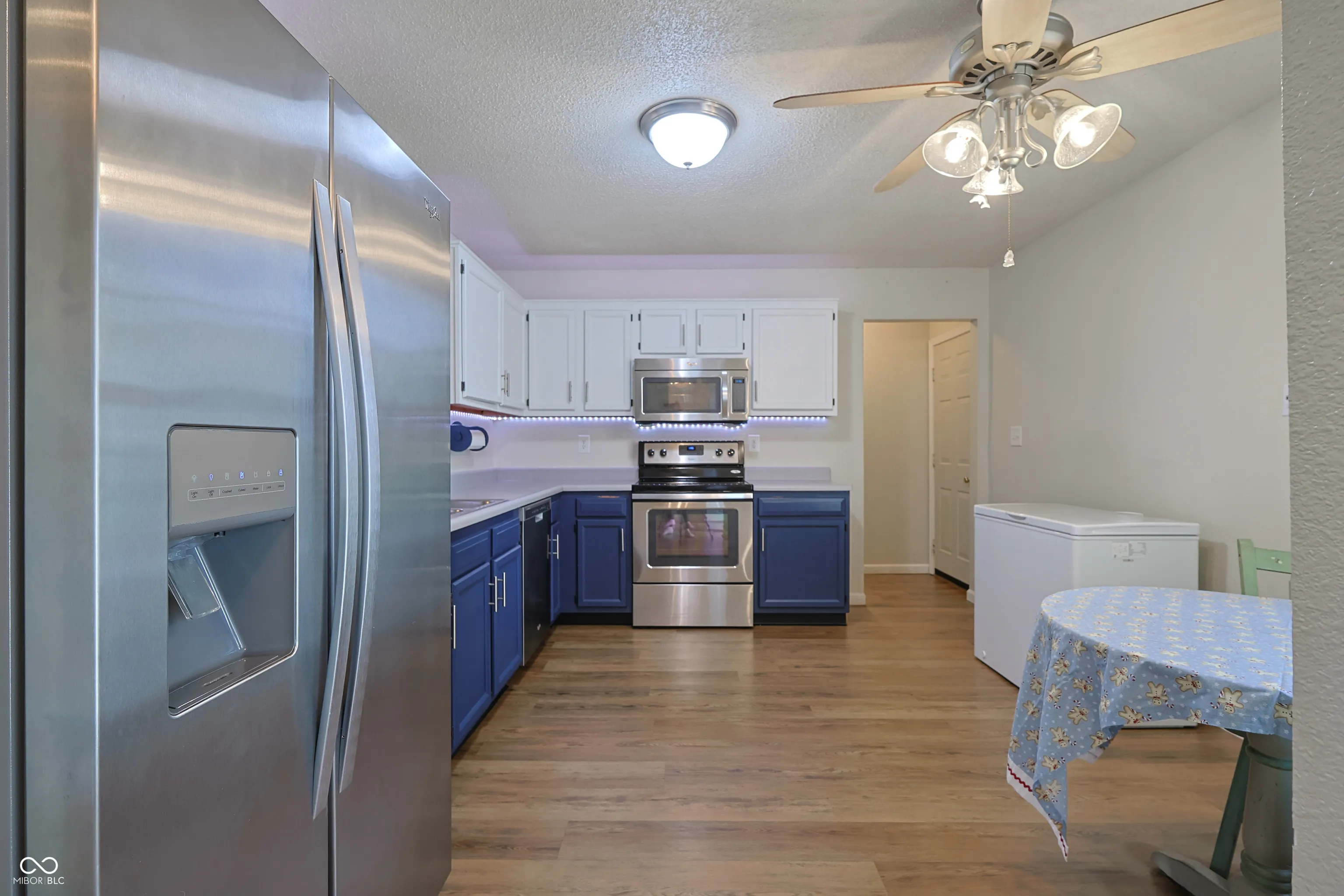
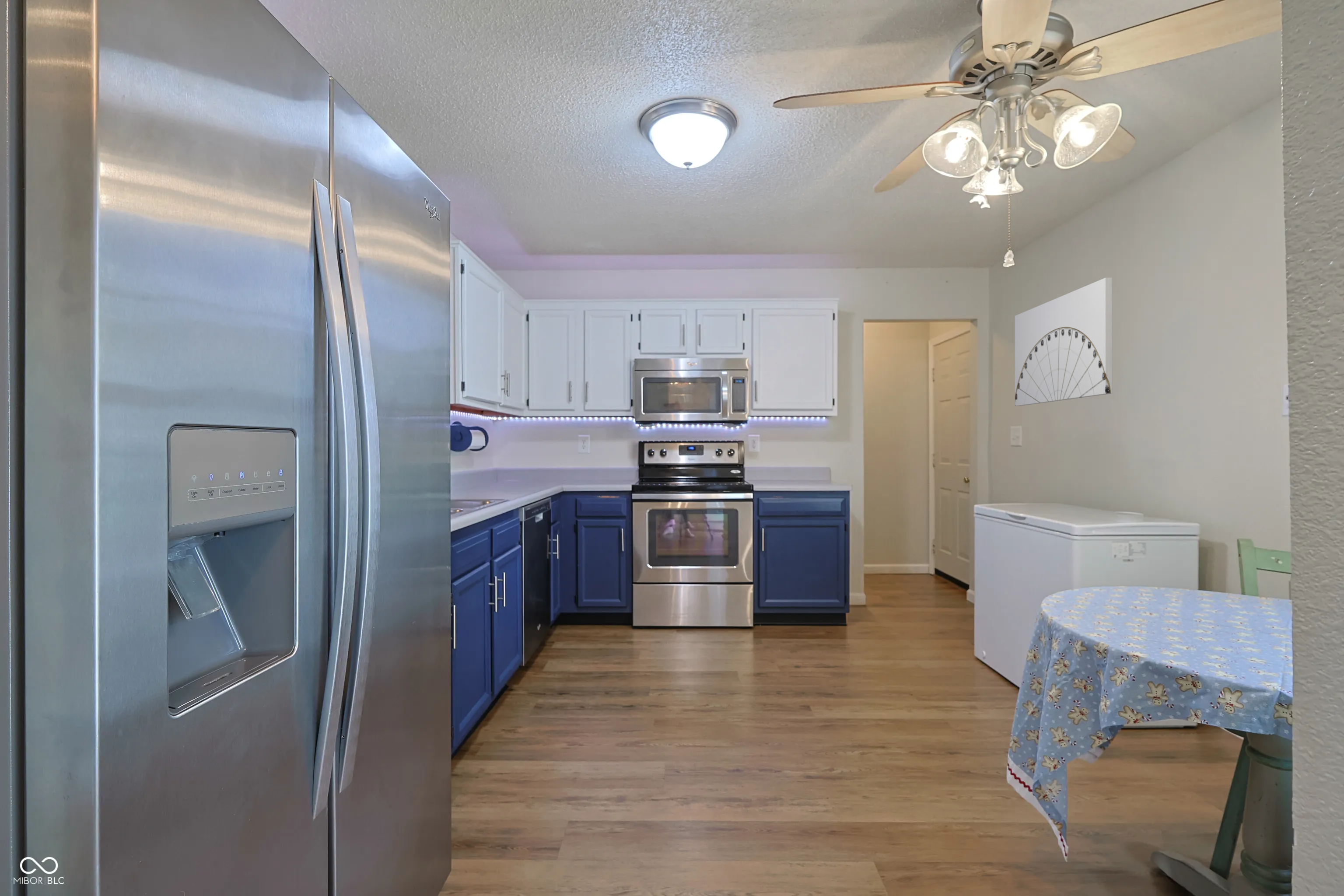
+ wall art (1057, 350)
